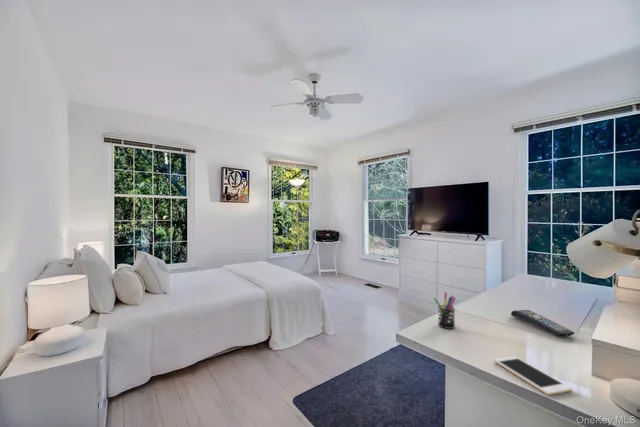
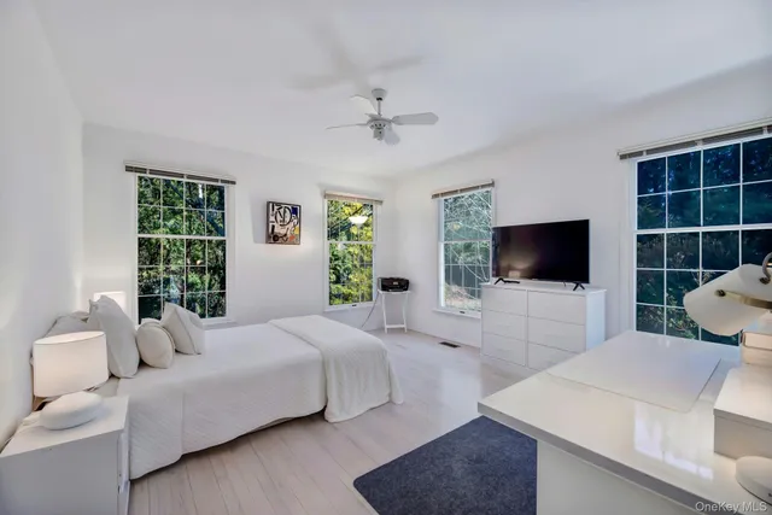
- pen holder (444, 309)
- remote control (539, 321)
- cell phone (529, 373)
